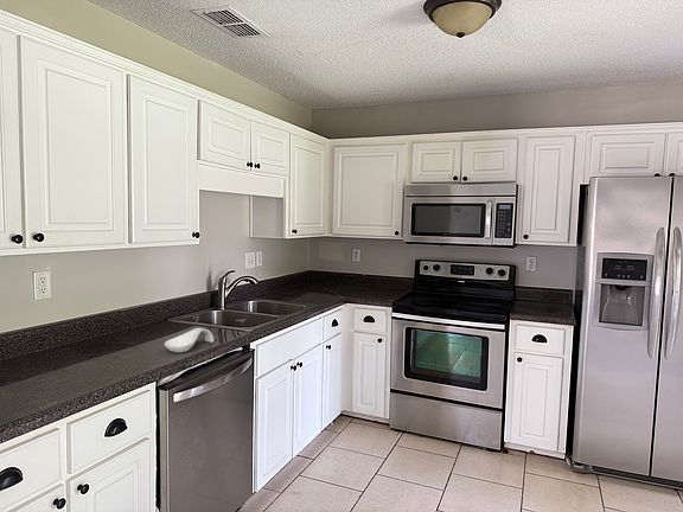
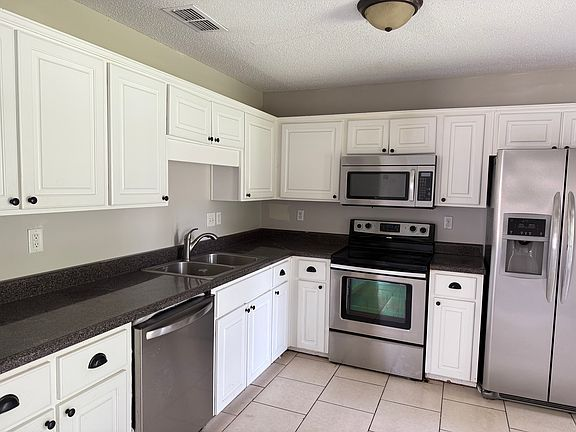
- spoon rest (190, 339)
